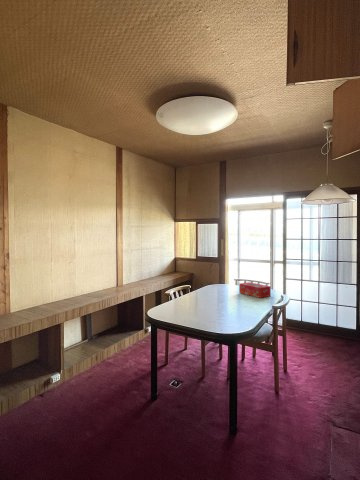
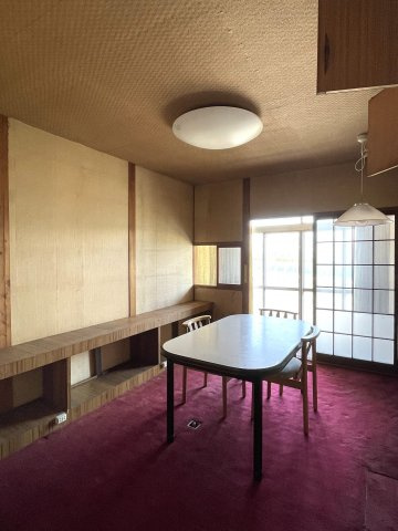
- tissue box (254, 289)
